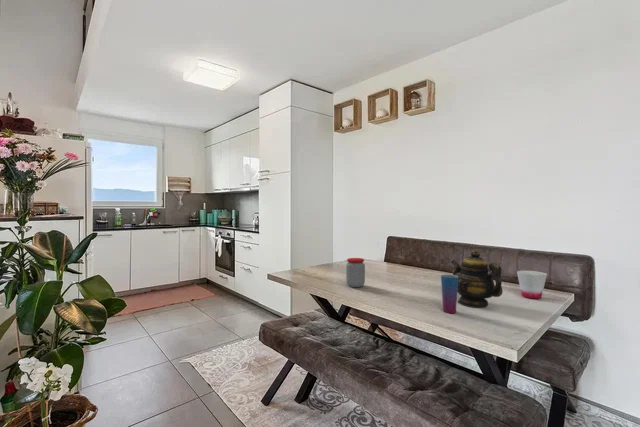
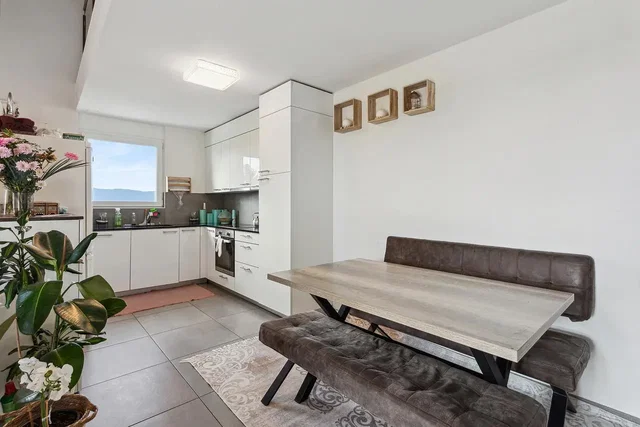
- cup (449, 293)
- cup (531, 284)
- teapot (474, 276)
- jar (355, 272)
